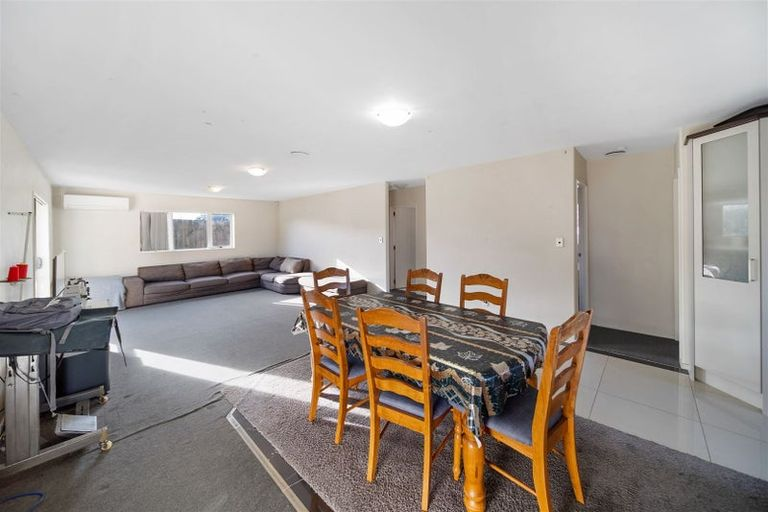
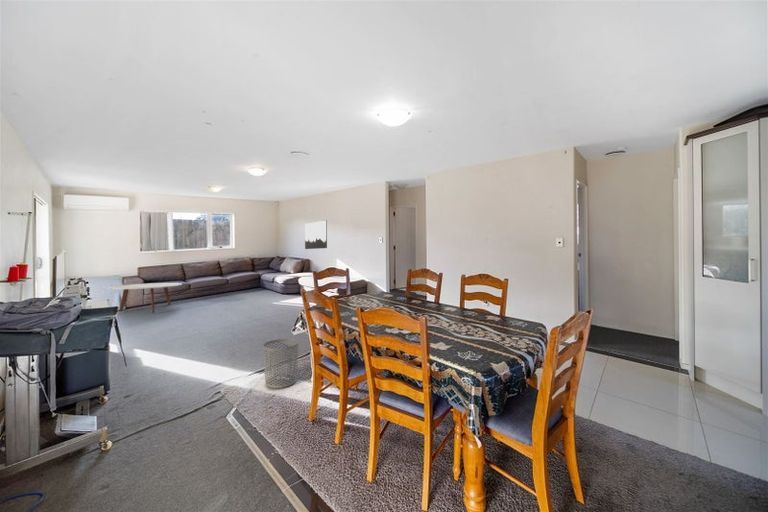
+ wall art (315, 235)
+ coffee table (151, 297)
+ waste bin (281, 363)
